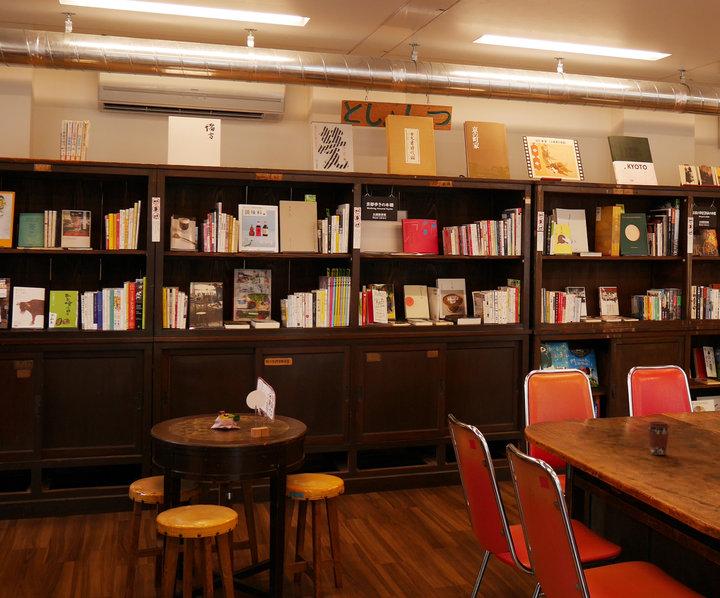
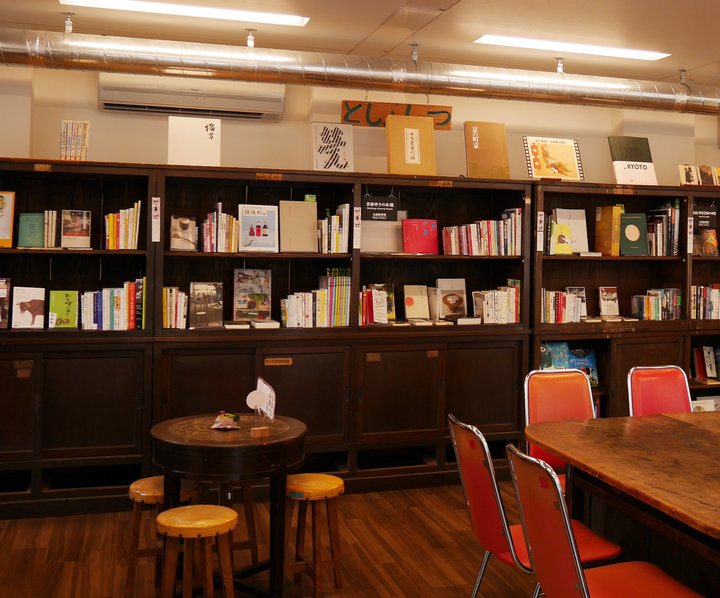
- coffee cup (658, 438)
